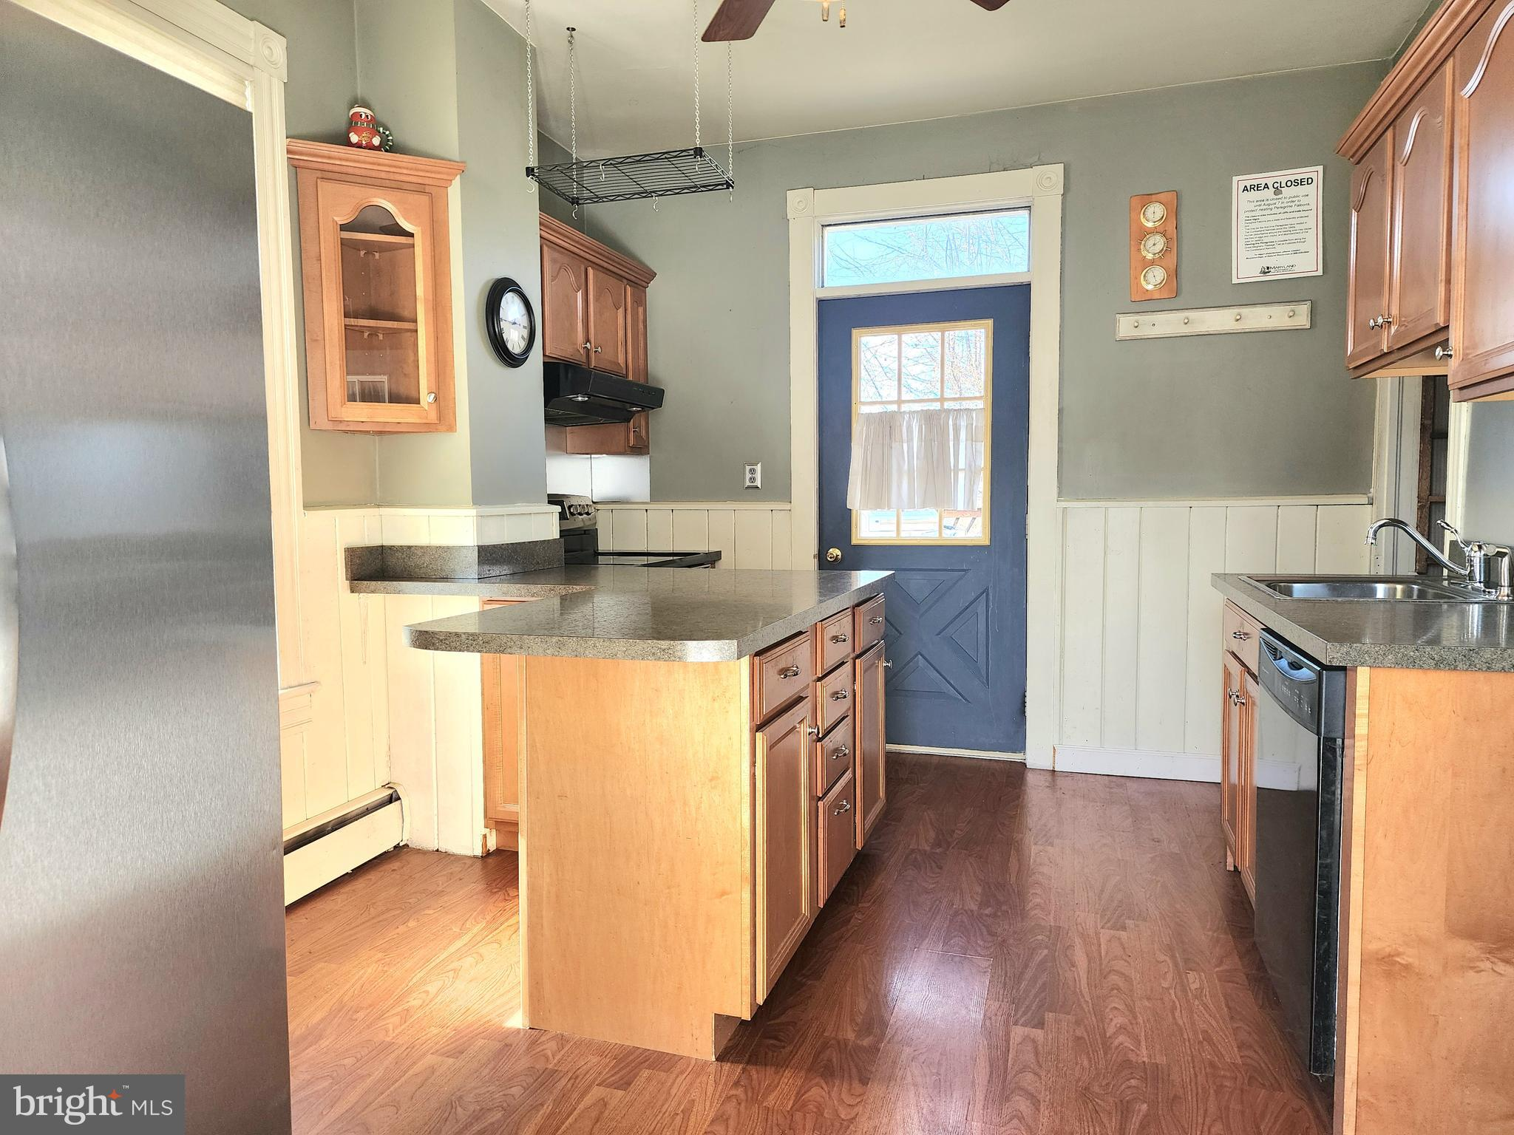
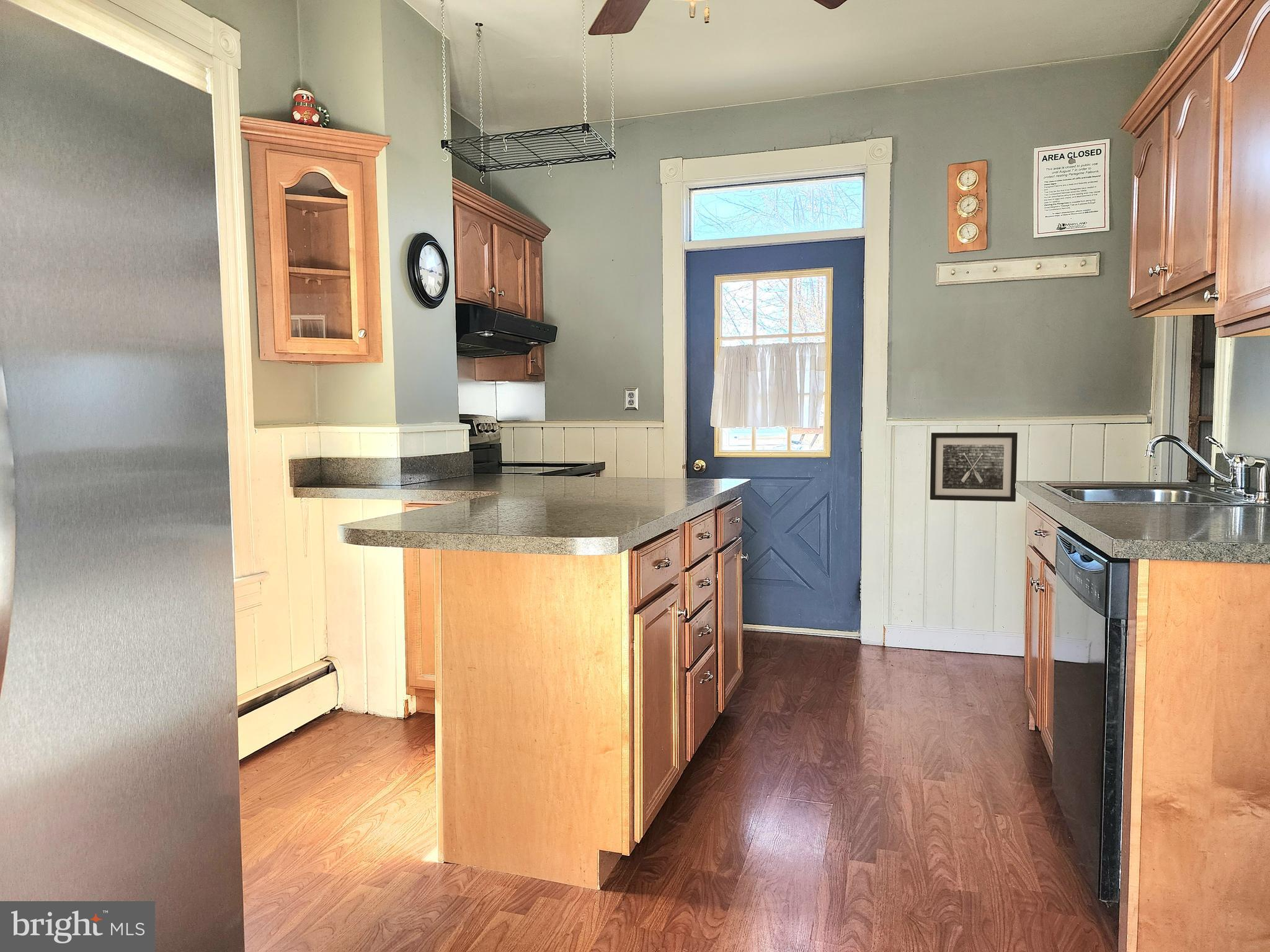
+ wall art (972, 466)
